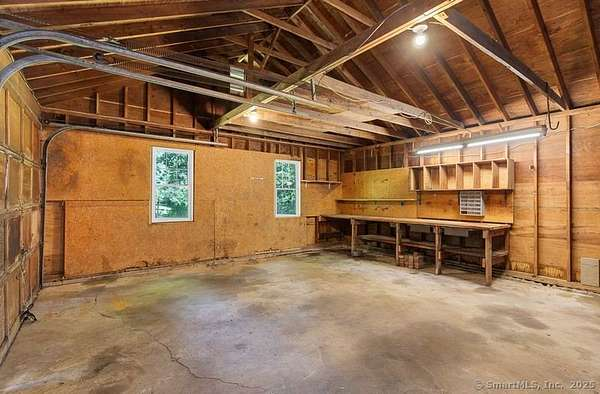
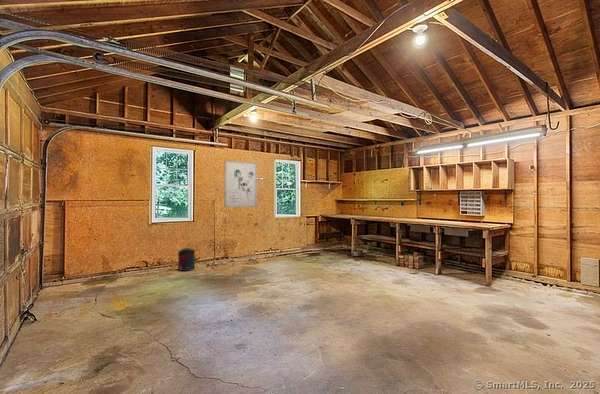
+ wall art (241, 184)
+ supplement container (186, 259)
